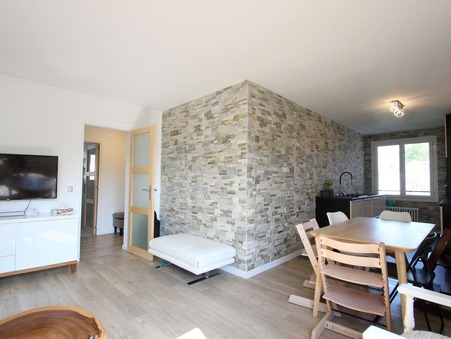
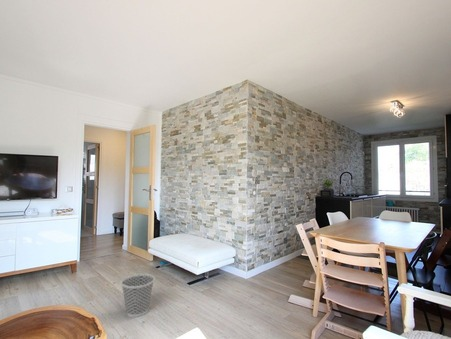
+ wastebasket (137, 295)
